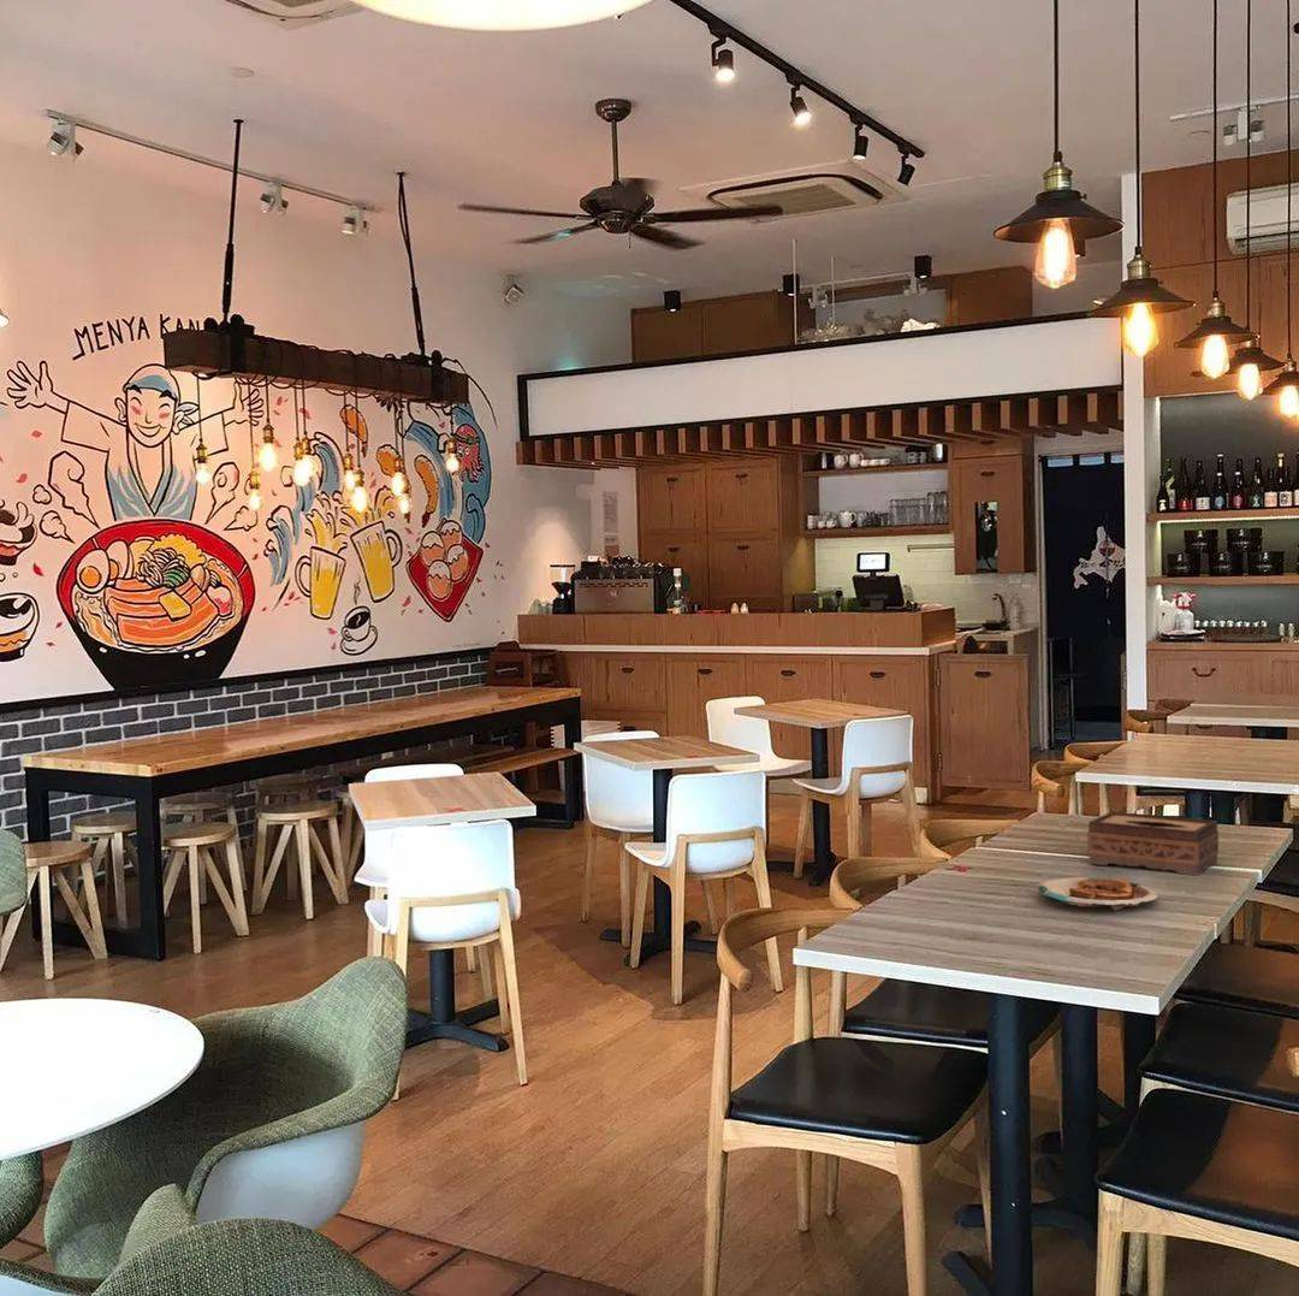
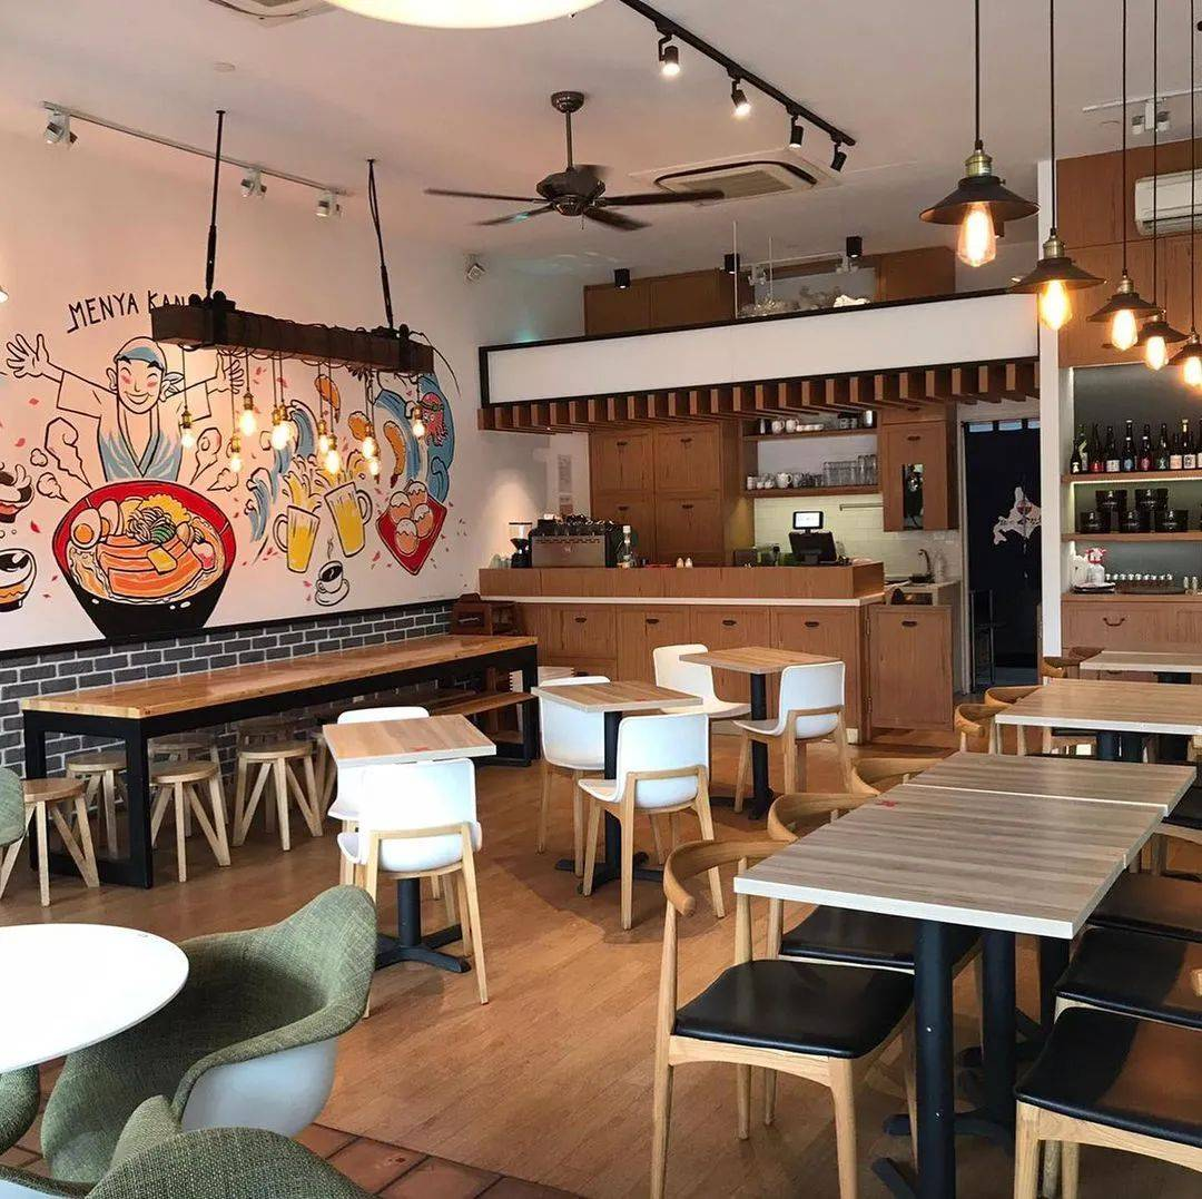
- plate (1096, 890)
- tissue box (1152, 841)
